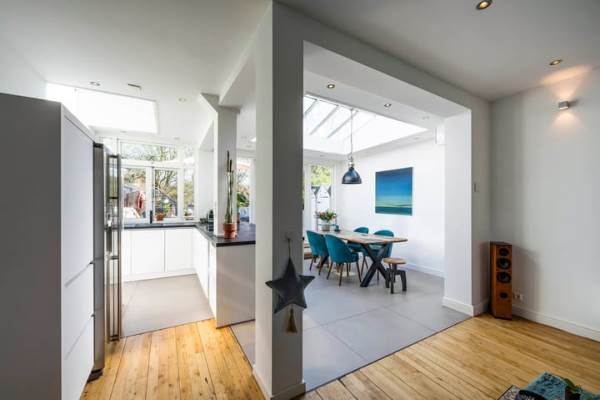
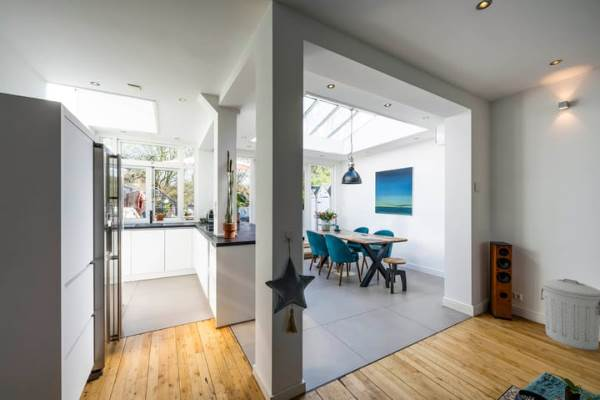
+ trash can (570, 309)
